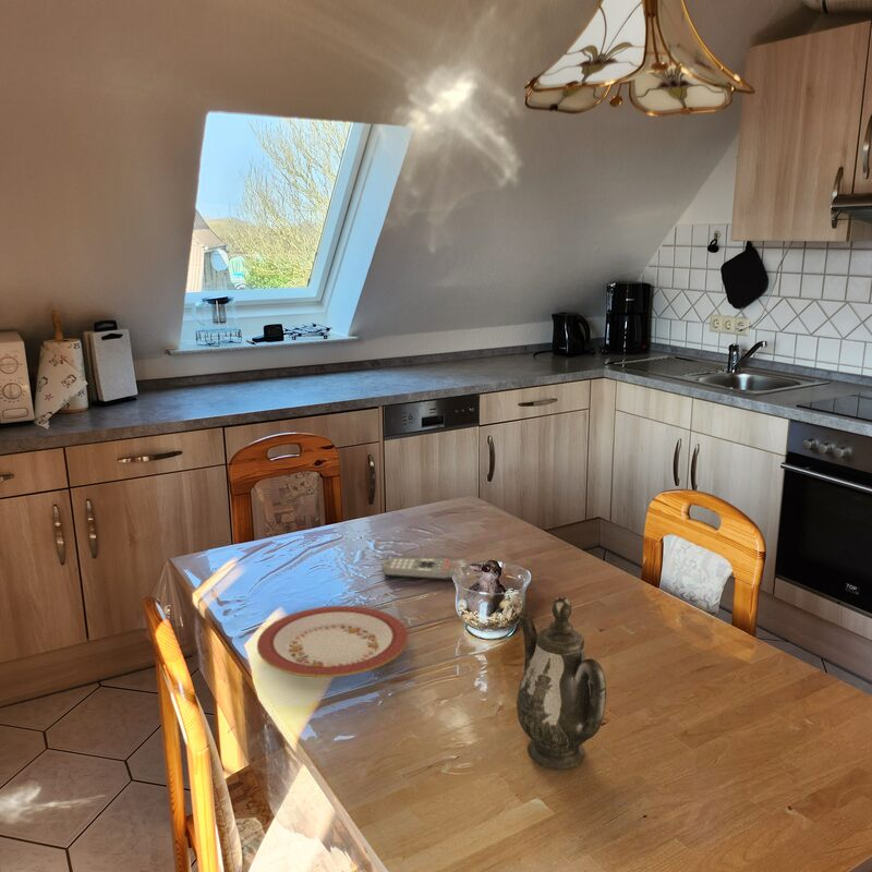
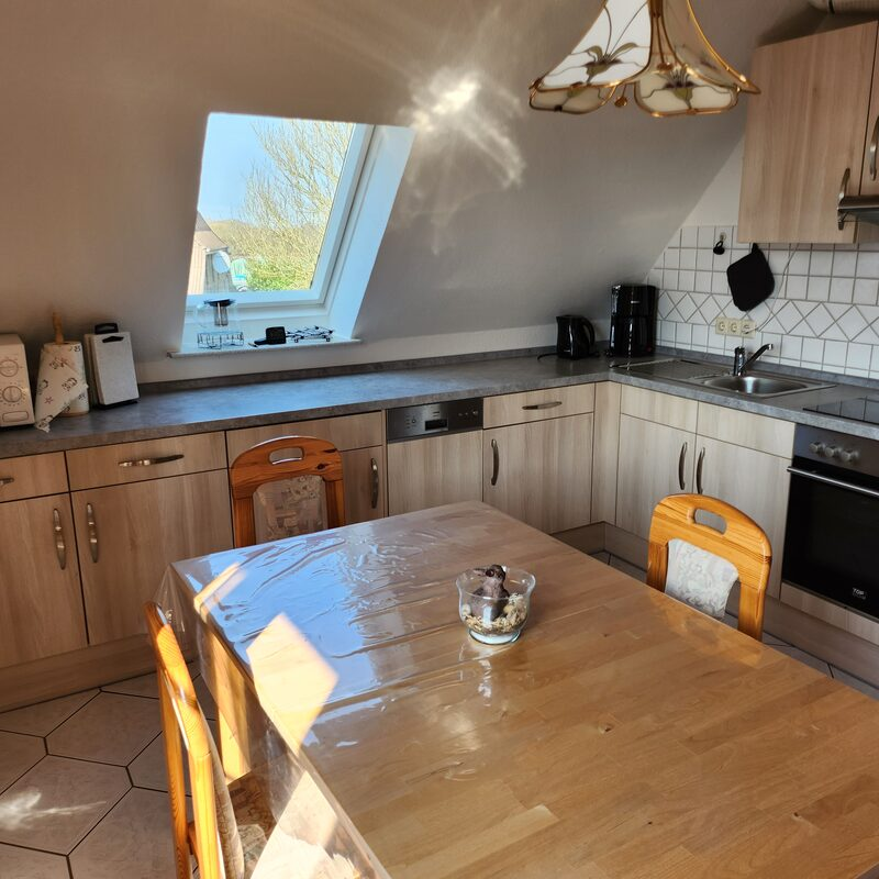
- plate (334, 643)
- remote control (425, 568)
- teapot (556, 675)
